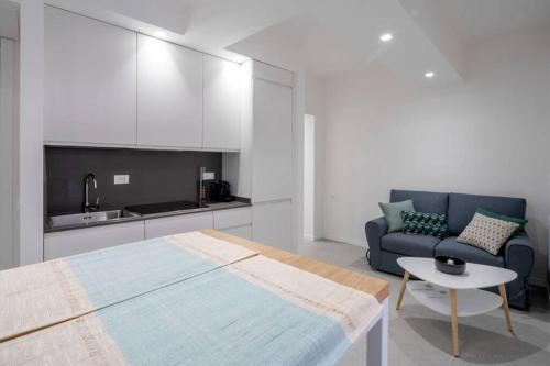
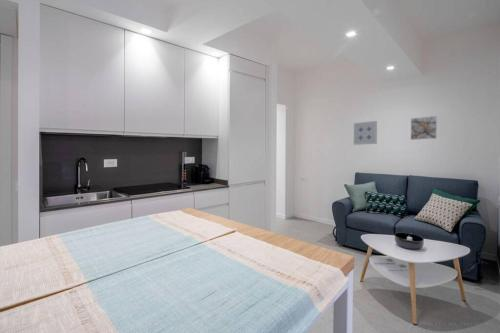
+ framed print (423, 128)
+ wall art (365, 133)
